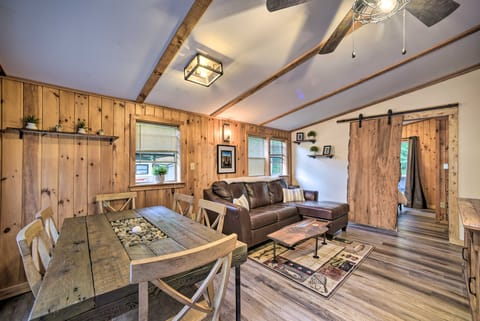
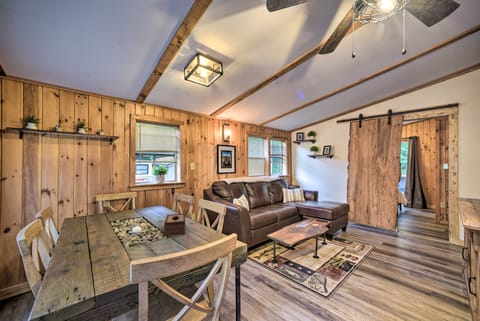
+ tissue box (175, 223)
